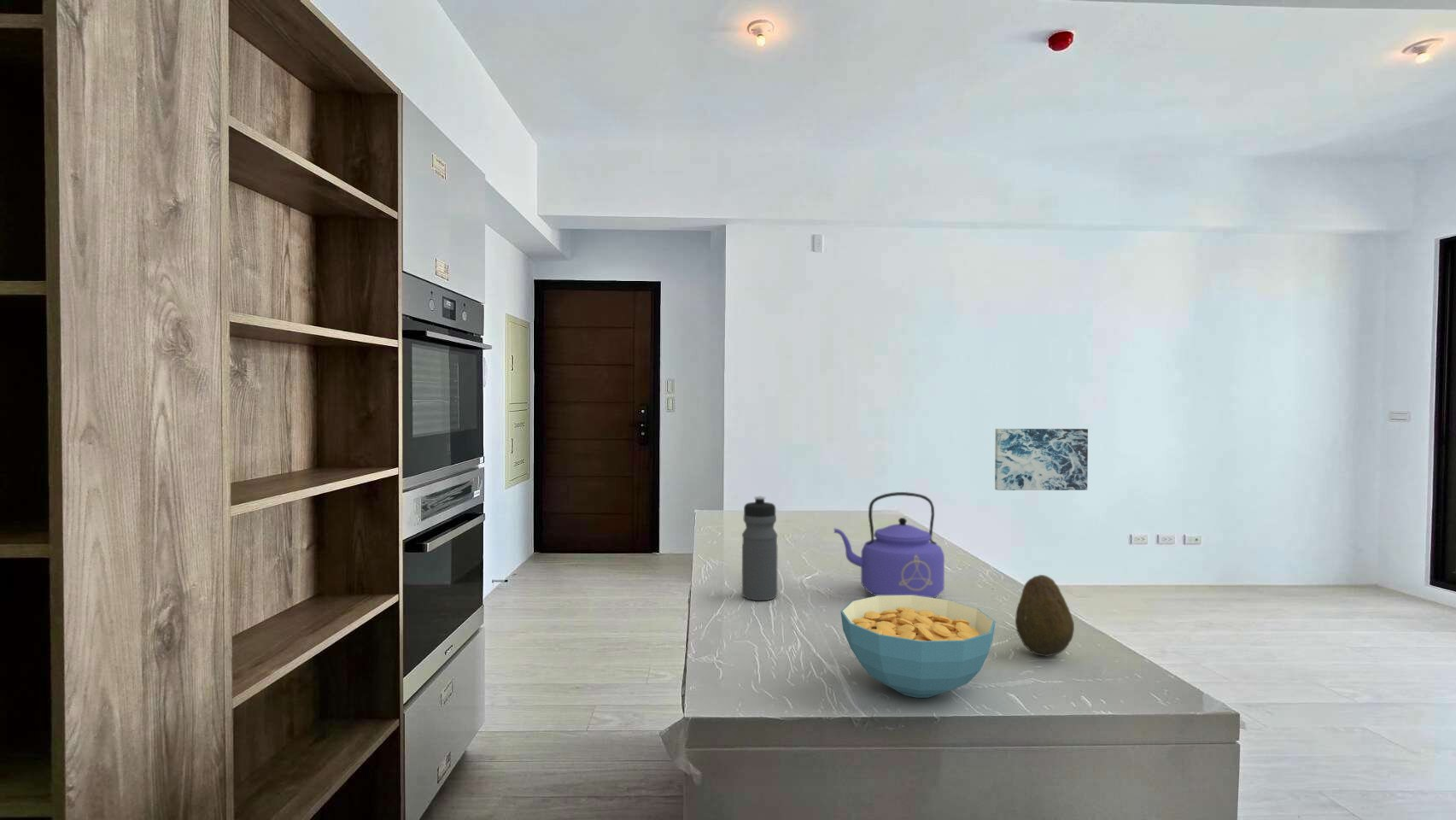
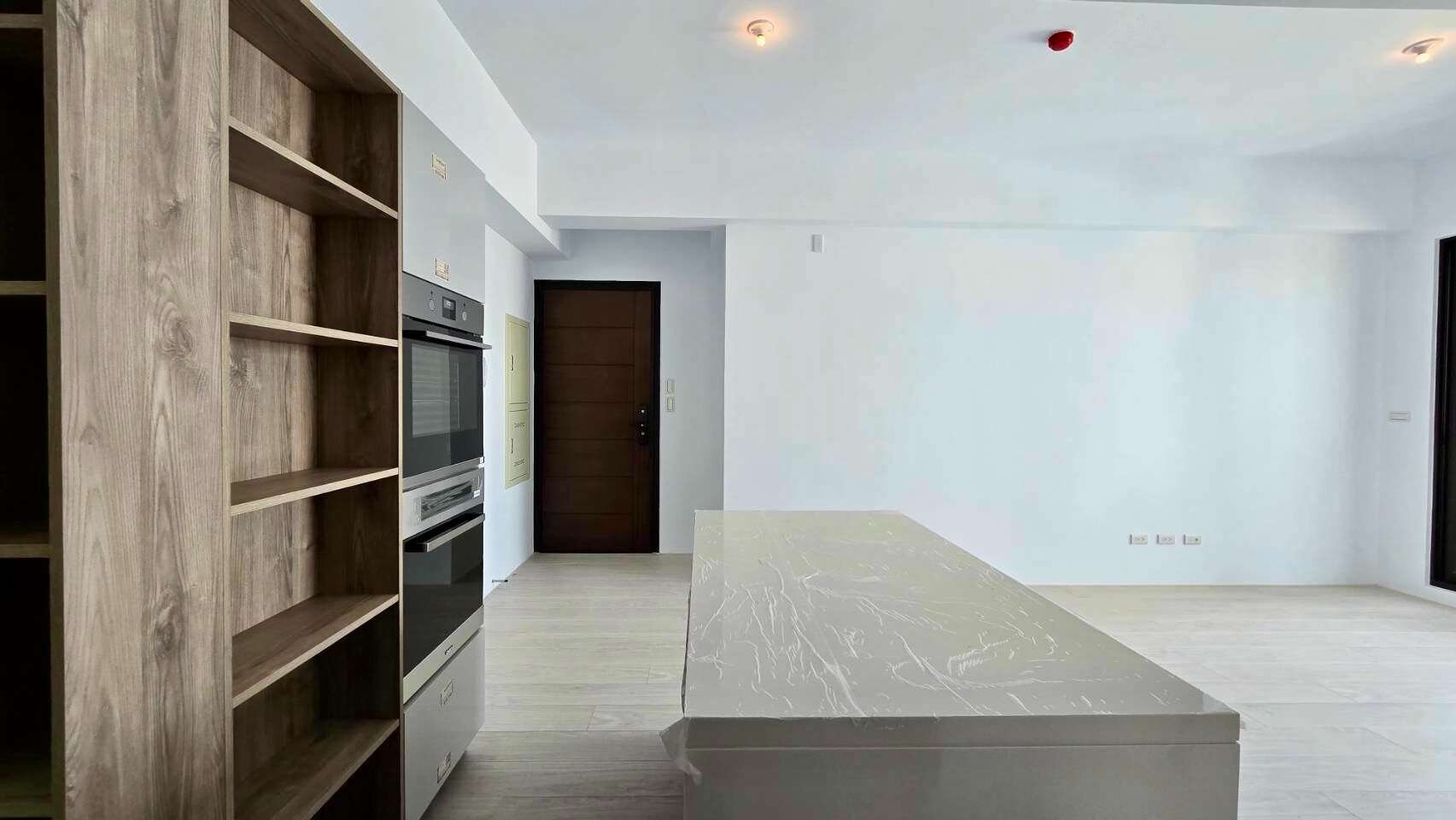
- wall art (1041, 459)
- cereal bowl (915, 652)
- kettle (887, 543)
- fruit (1044, 615)
- water bottle (759, 546)
